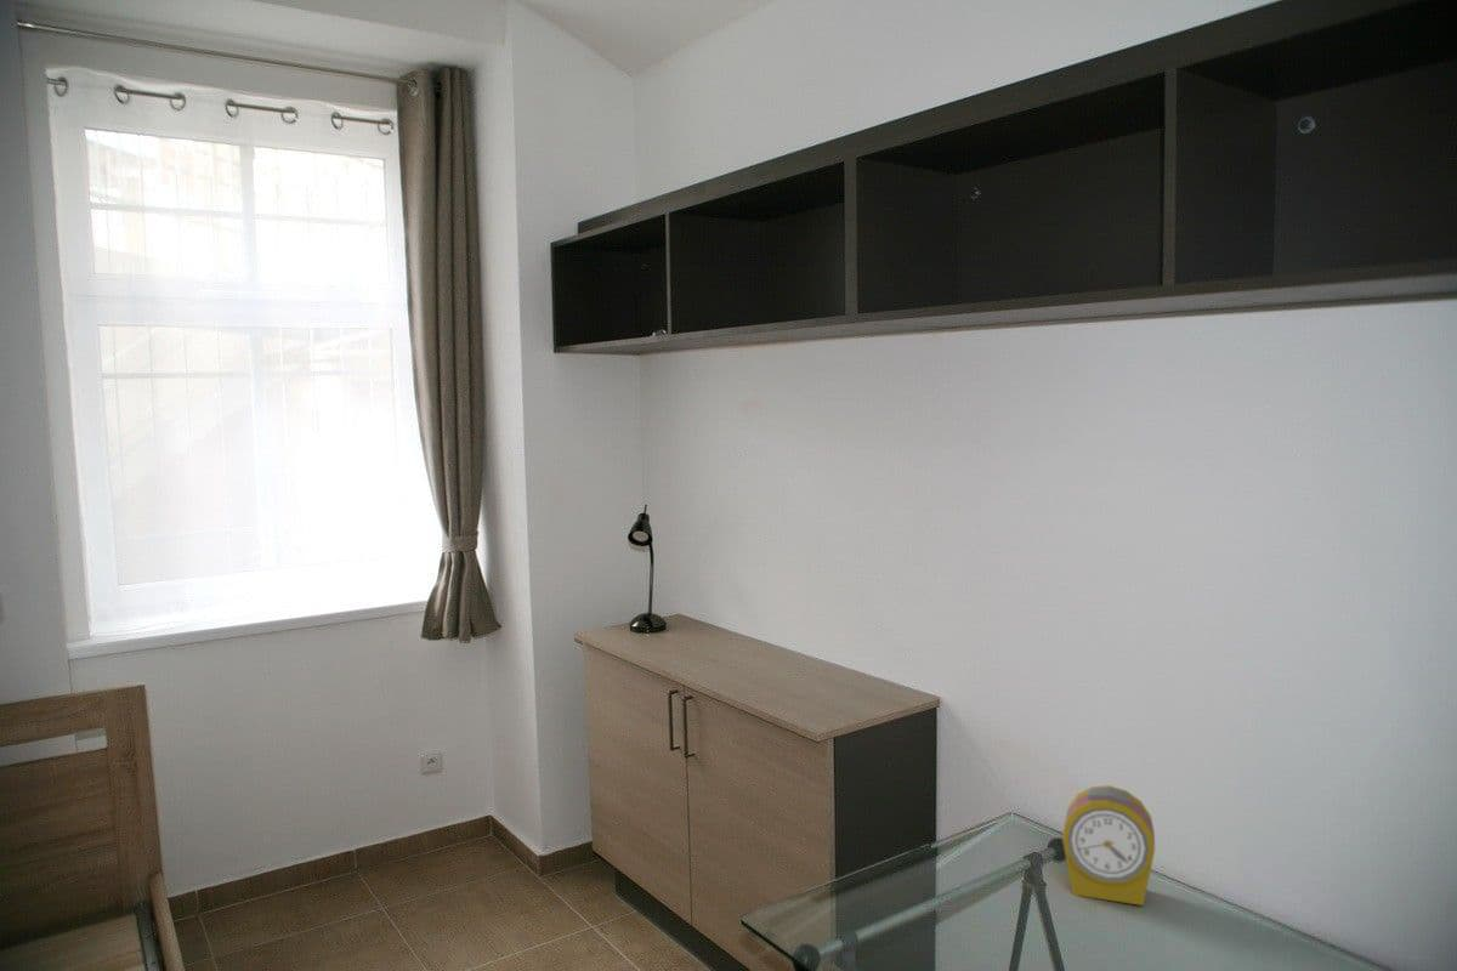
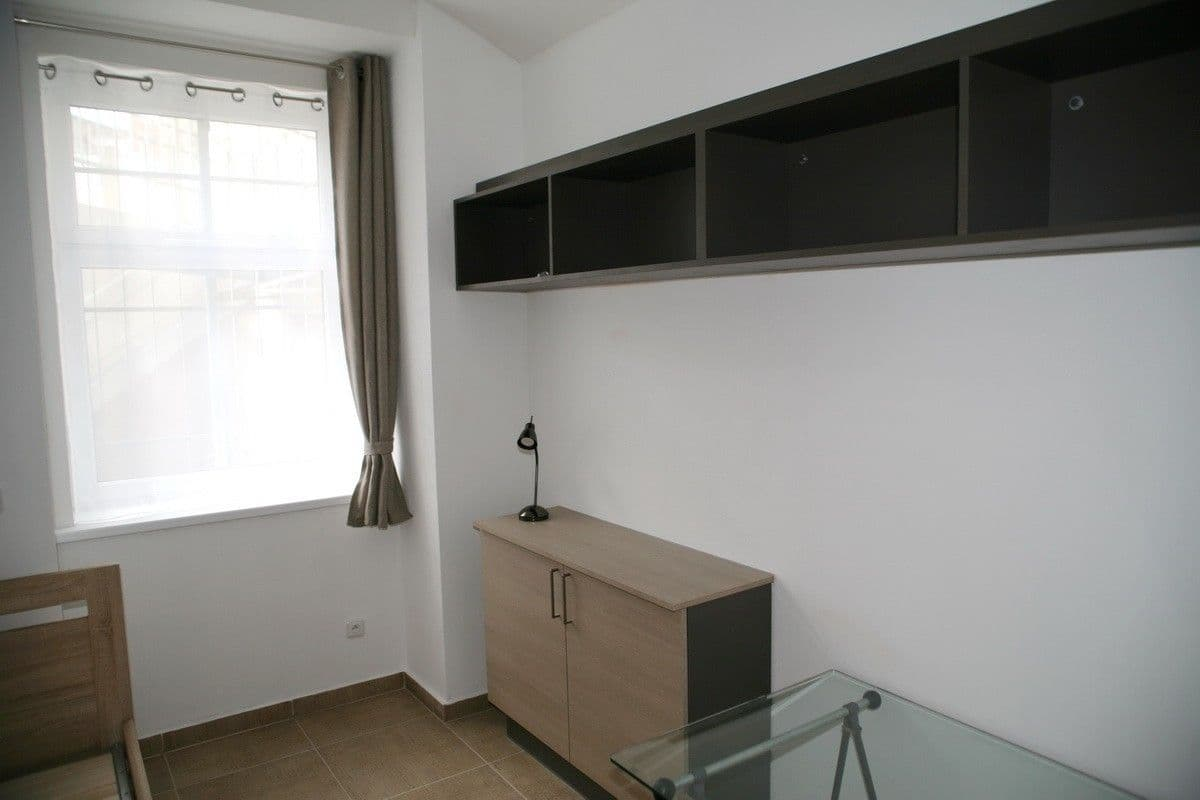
- alarm clock (1107, 840)
